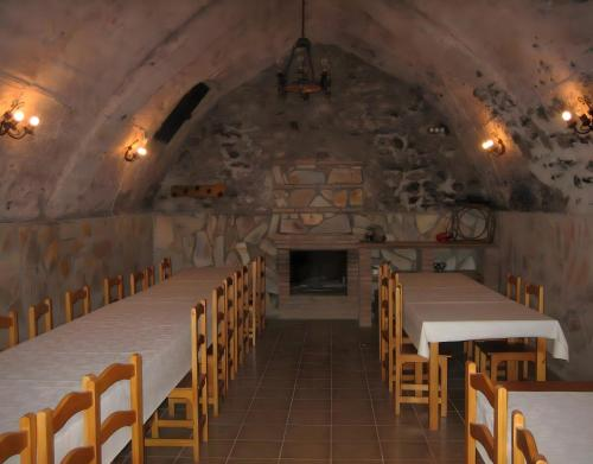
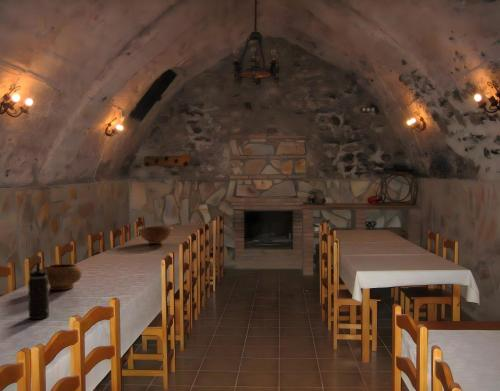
+ thermos bottle (39, 289)
+ bowl (61, 276)
+ fruit bowl (155, 235)
